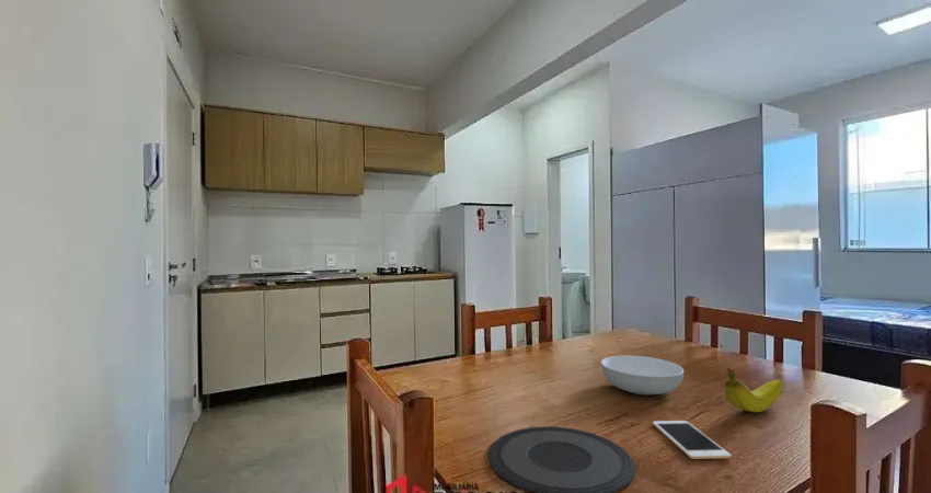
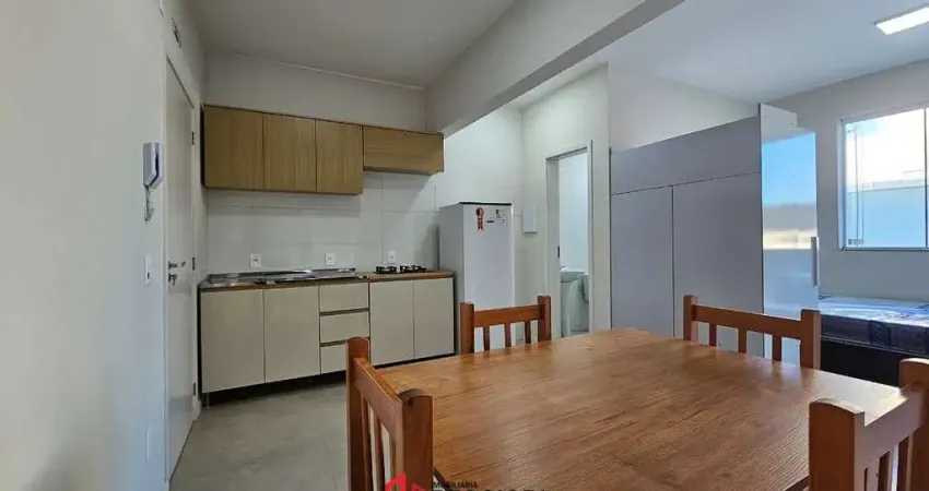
- plate (559, 456)
- serving bowl (641, 377)
- fruit (757, 388)
- cell phone (688, 437)
